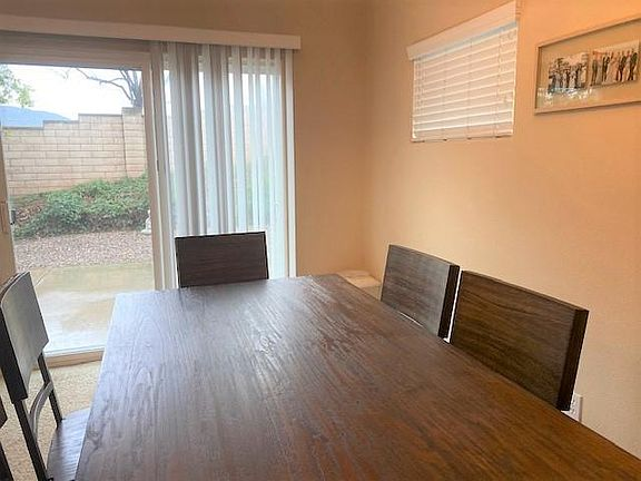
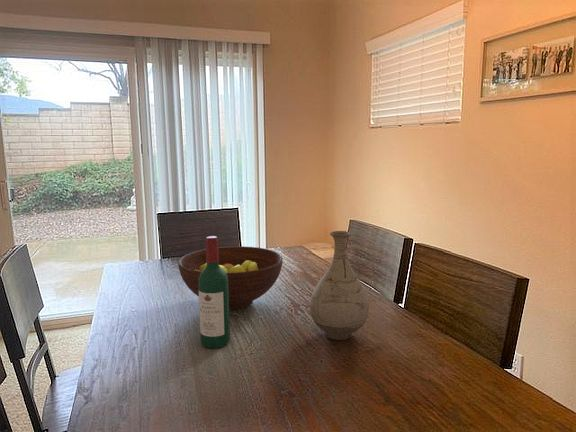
+ fruit bowl (231, 281)
+ vase (339, 284)
+ wine bottle (213, 290)
